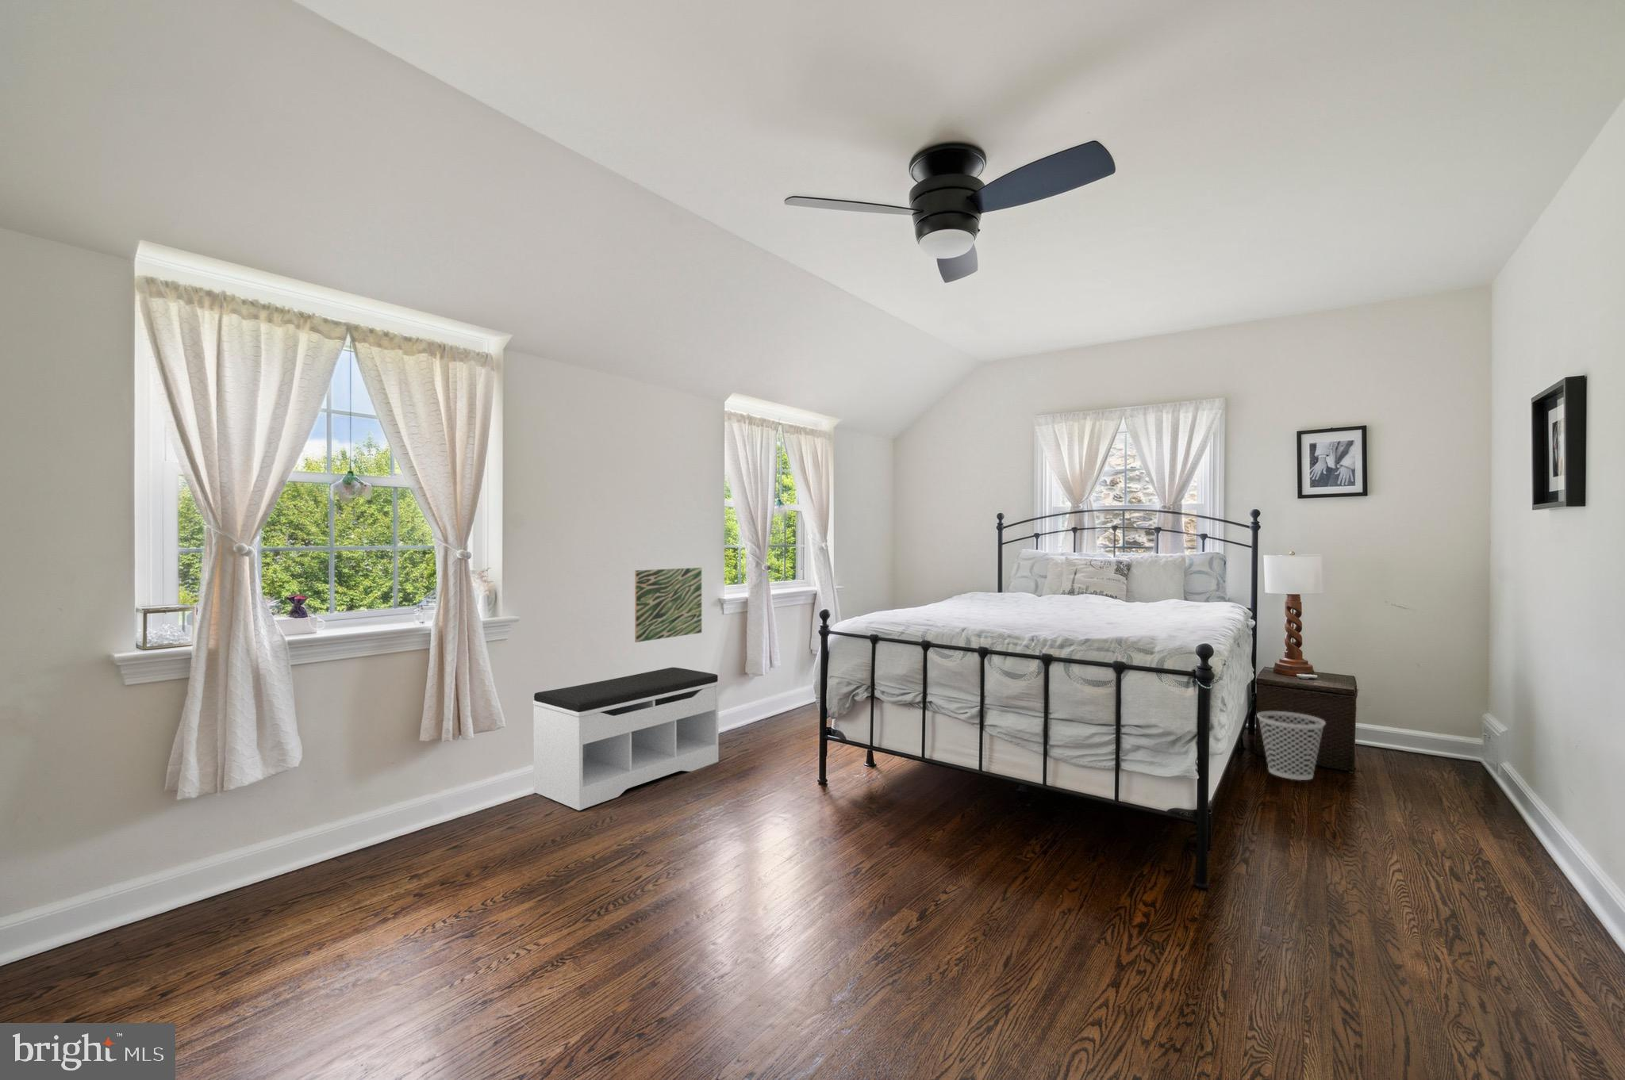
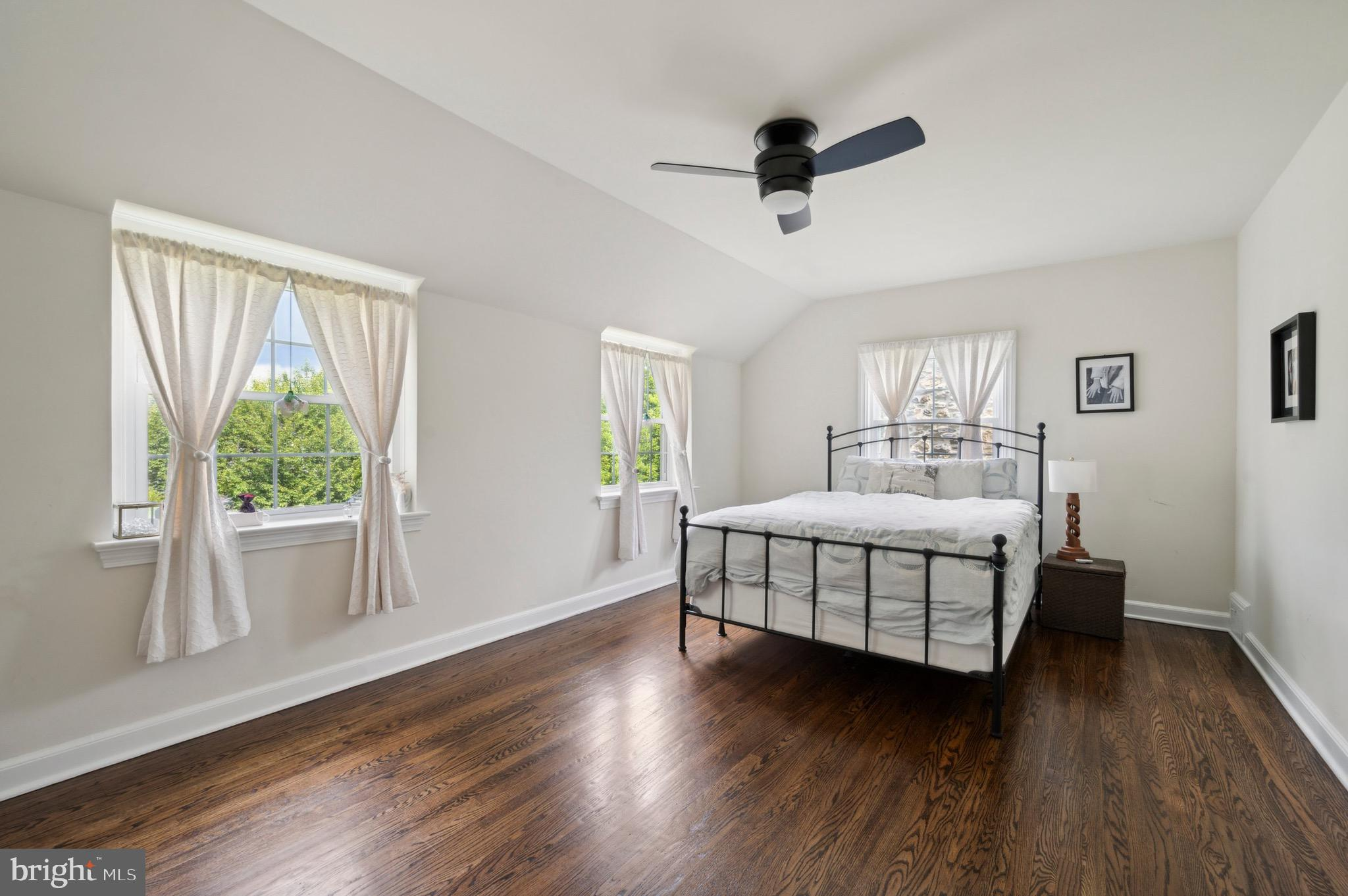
- wastebasket (1290, 745)
- bench (632, 729)
- wall art (670, 603)
